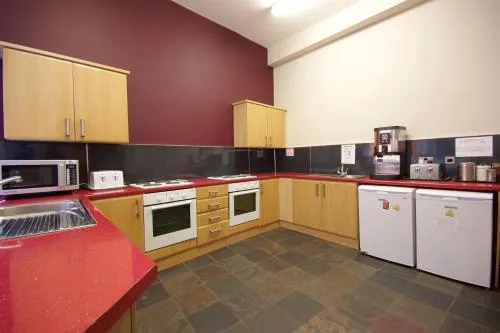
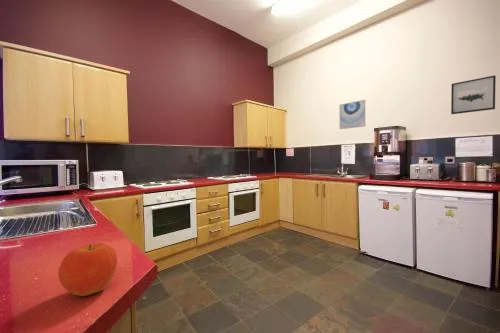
+ fruit (89, 268)
+ wall art (472, 95)
+ wall art (352, 115)
